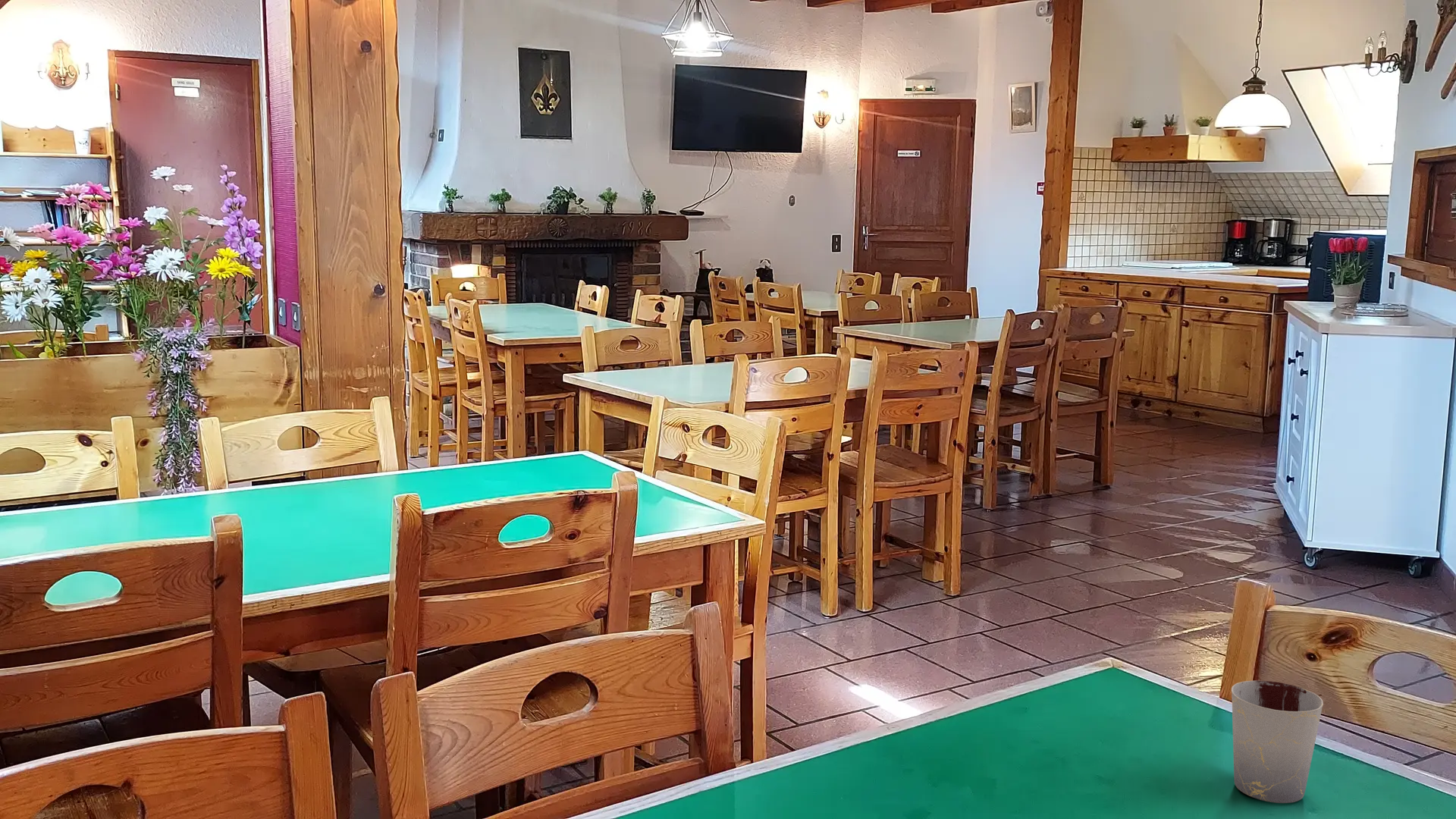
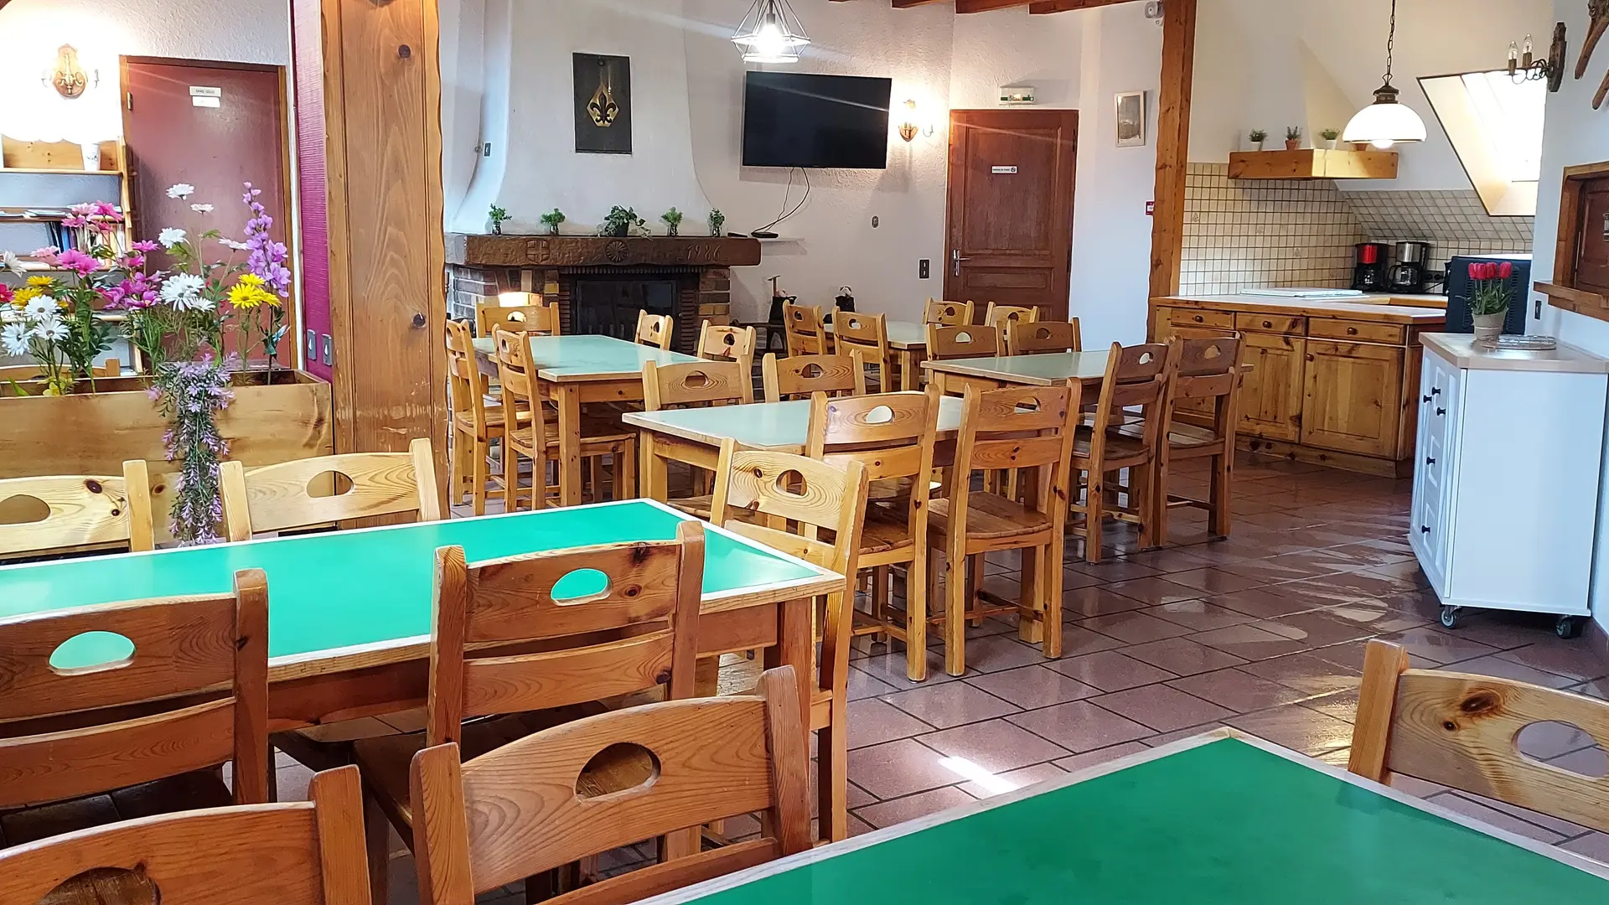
- cup (1263, 736)
